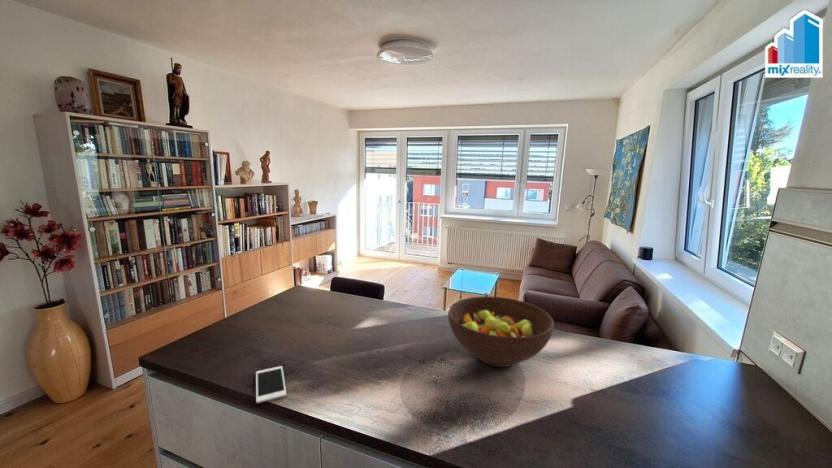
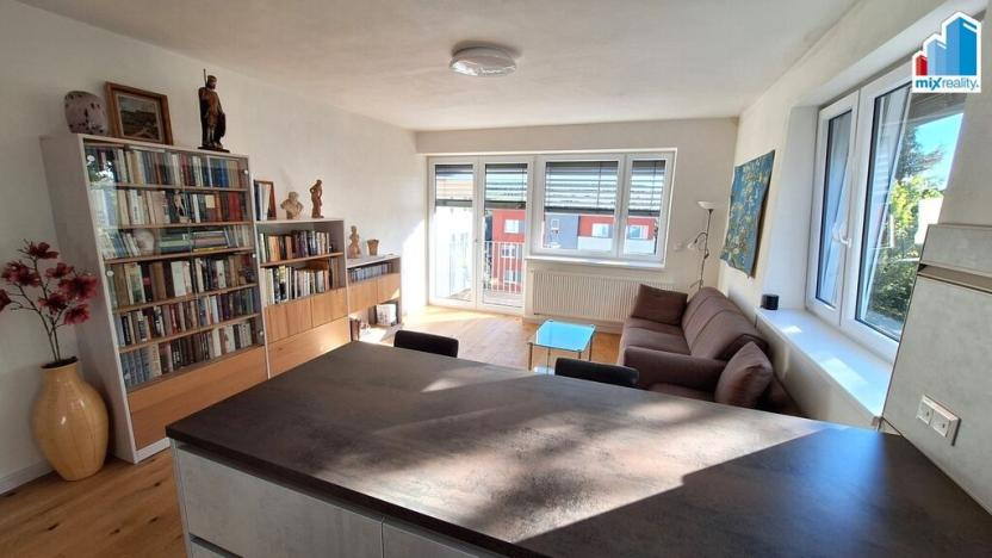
- fruit bowl (497, 335)
- cell phone (270, 383)
